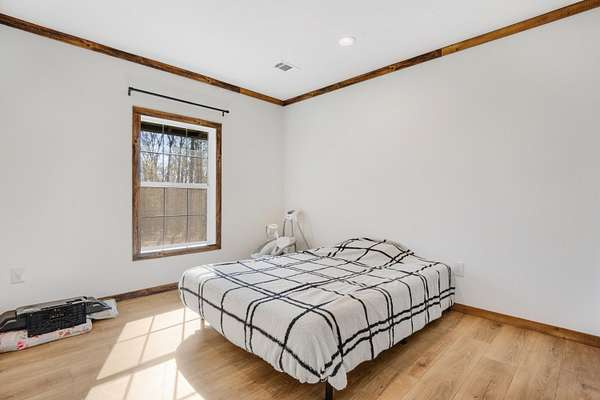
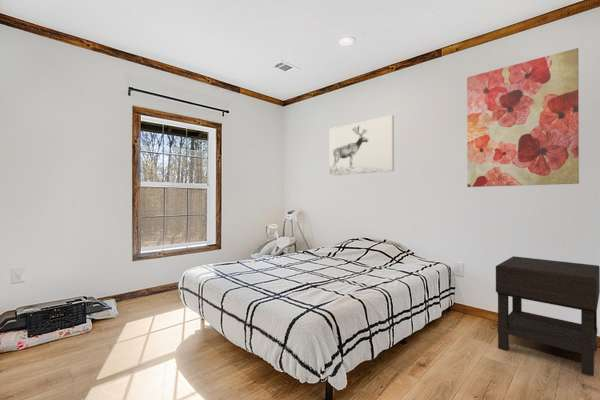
+ wall art (517, 125)
+ nightstand (547, 303)
+ wall art (358, 148)
